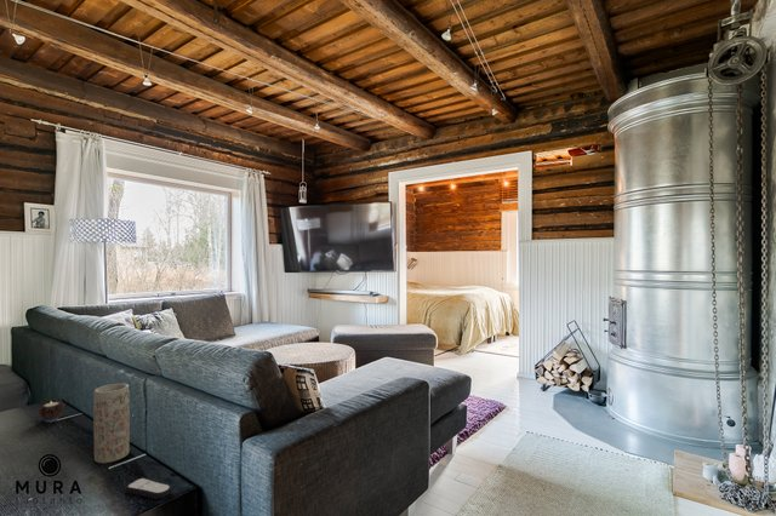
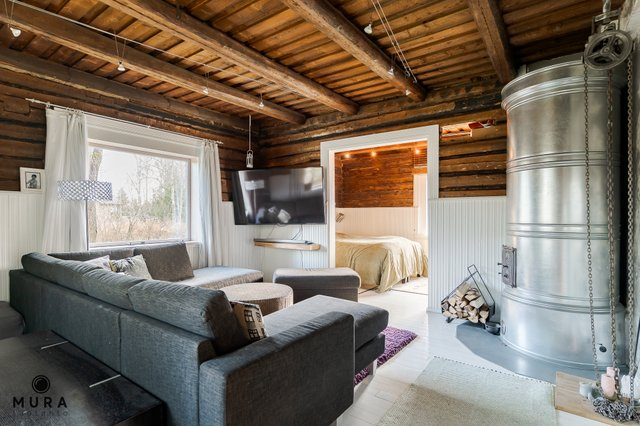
- candle (51, 409)
- remote control (149, 488)
- vase (112, 422)
